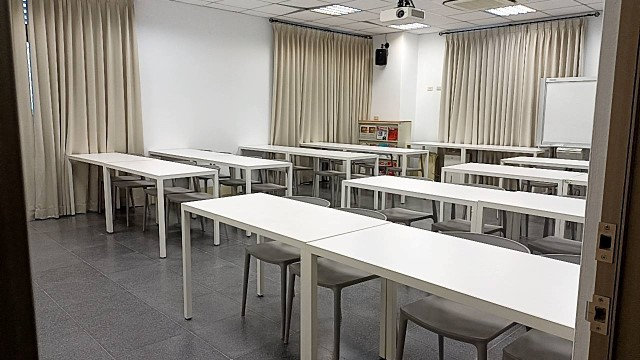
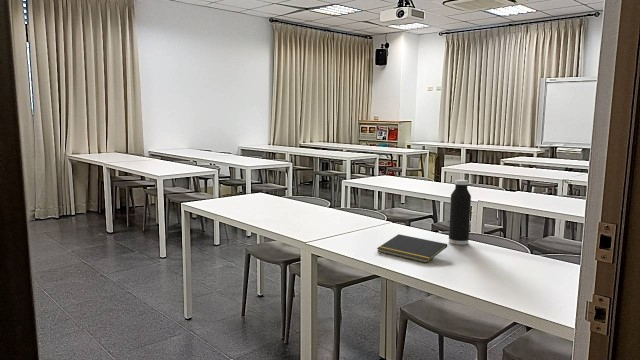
+ water bottle (460, 211)
+ notepad (411, 247)
